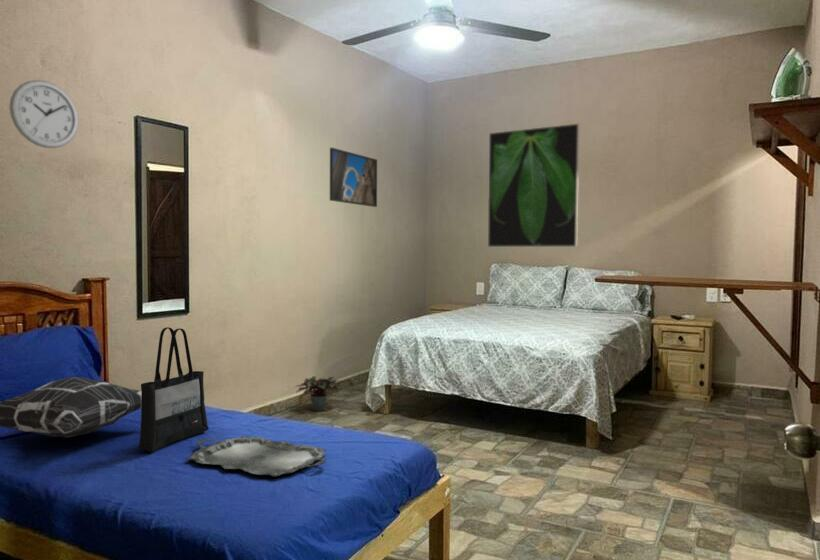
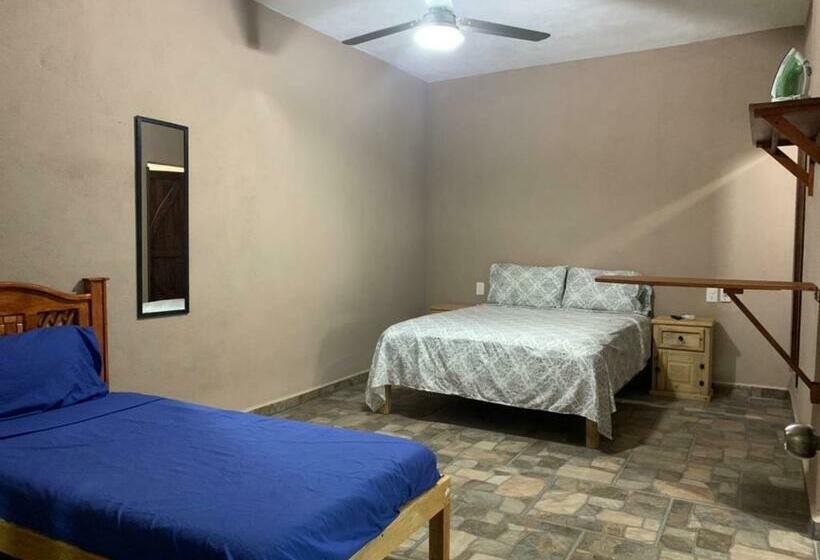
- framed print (354, 178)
- serving tray (258, 454)
- wall clock (46, 114)
- decorative pillow (71, 406)
- potted plant (317, 393)
- tote bag (174, 384)
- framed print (531, 188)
